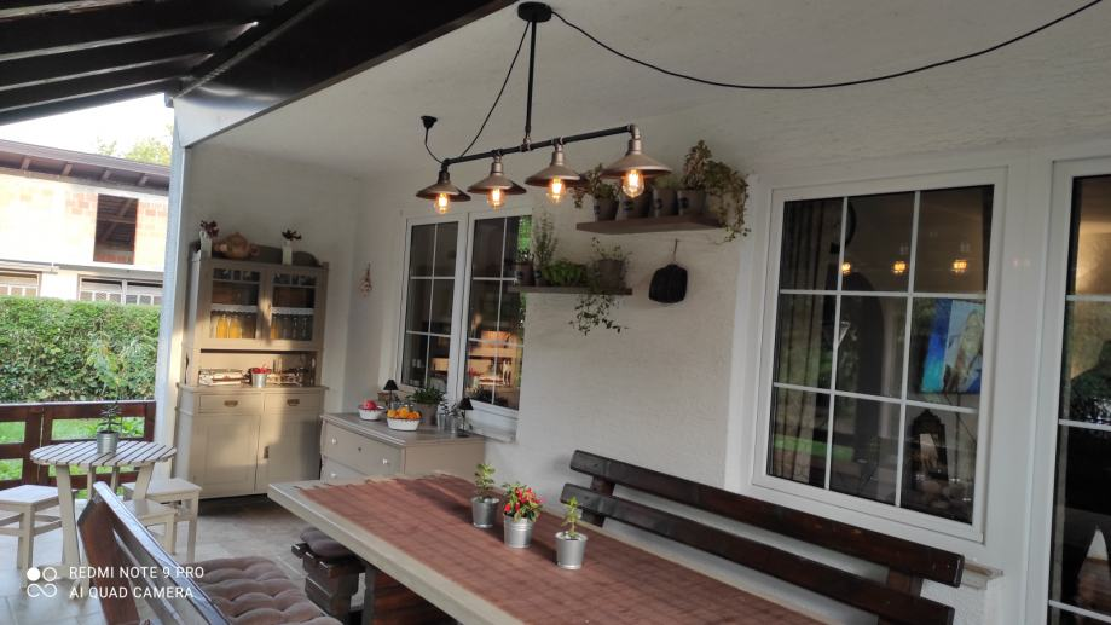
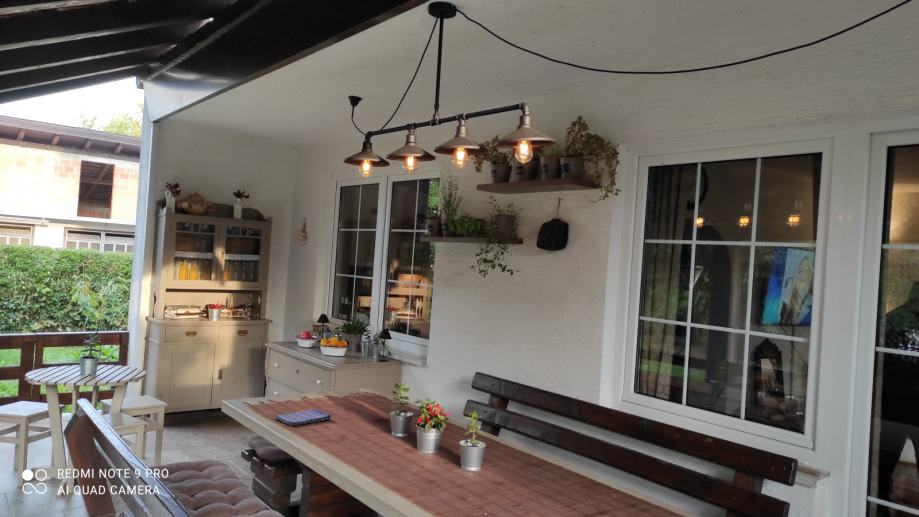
+ dish towel (303, 416)
